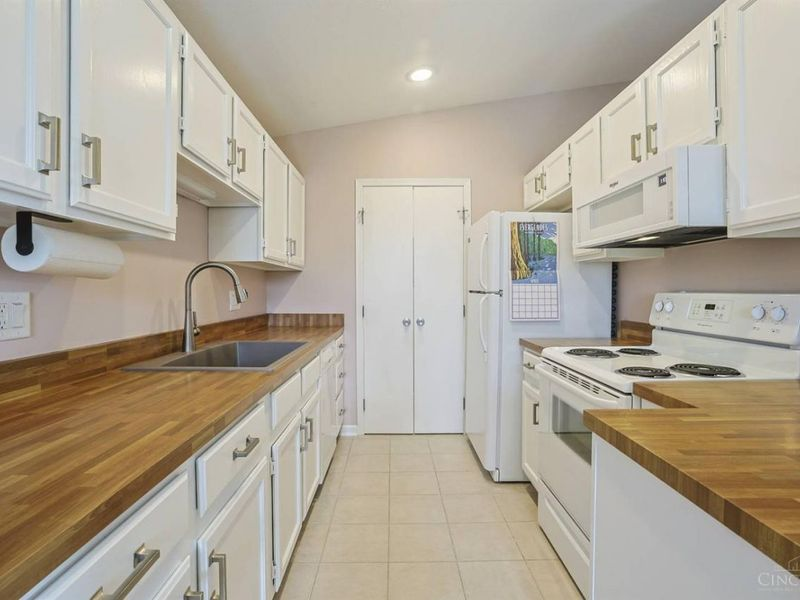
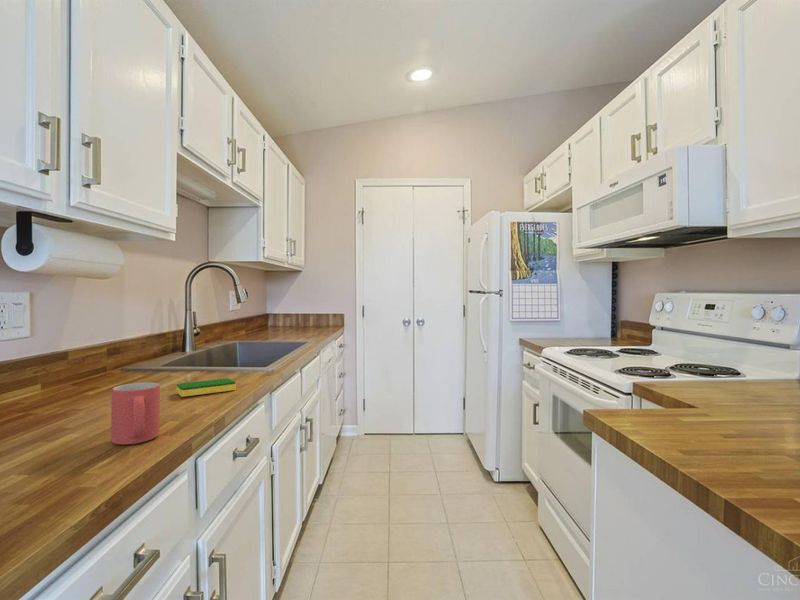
+ dish sponge (206, 387)
+ mug (136, 414)
